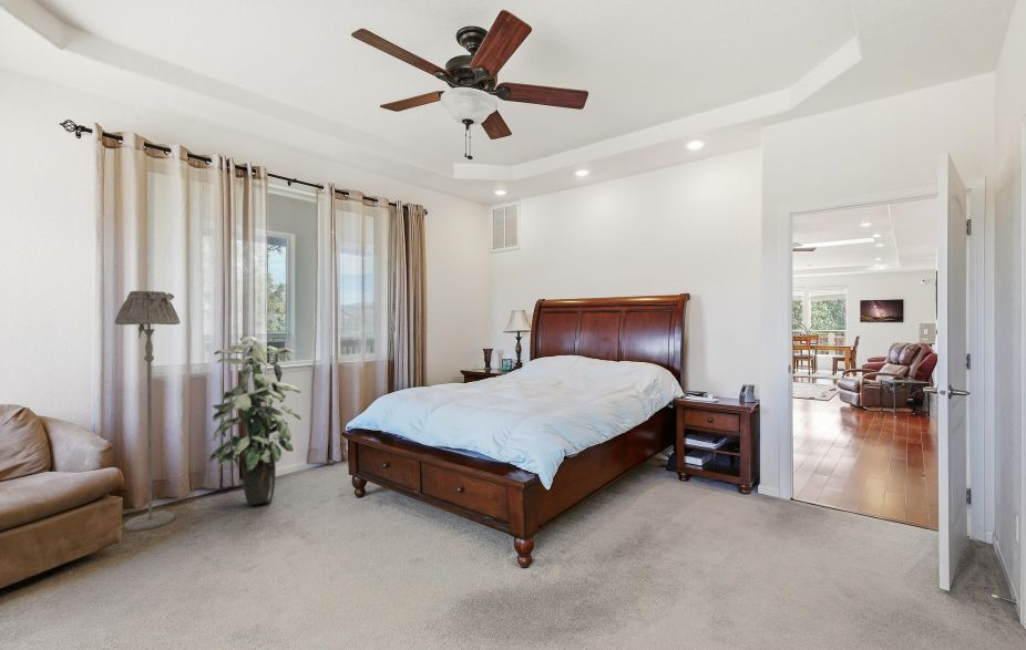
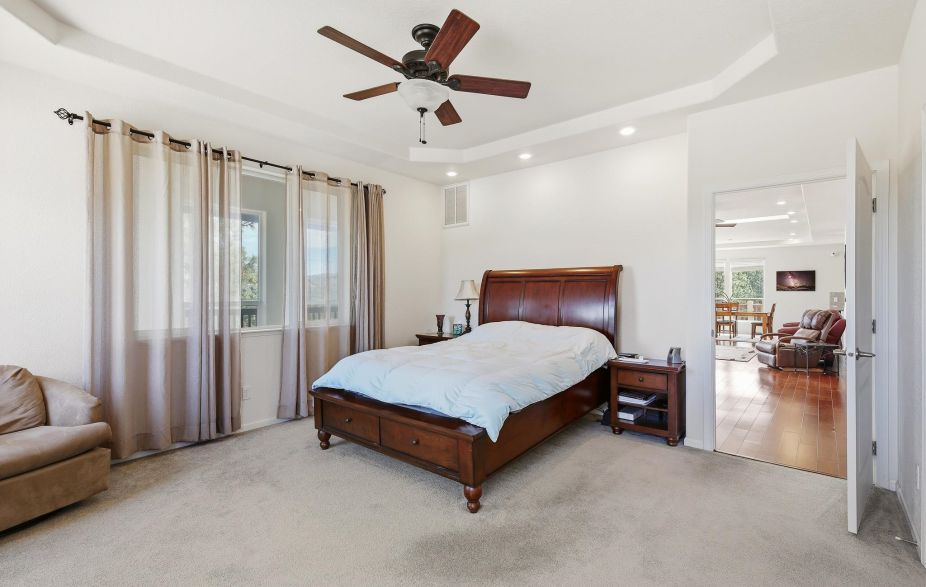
- indoor plant (254, 419)
- floor lamp (148, 406)
